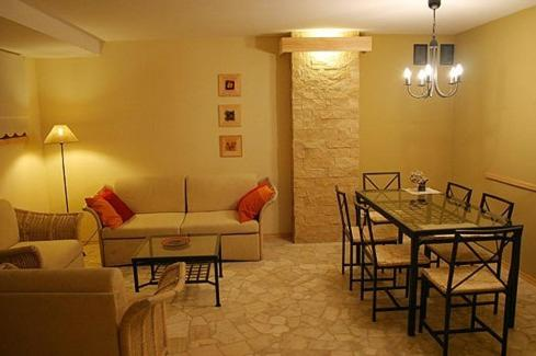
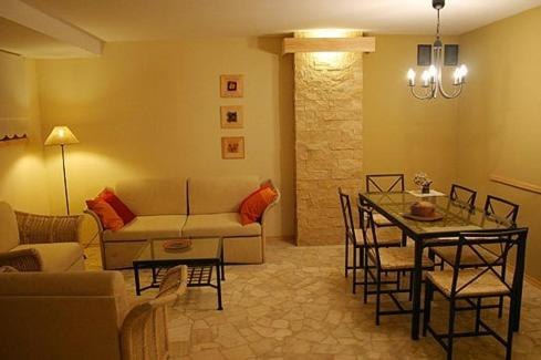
+ bowl (422, 209)
